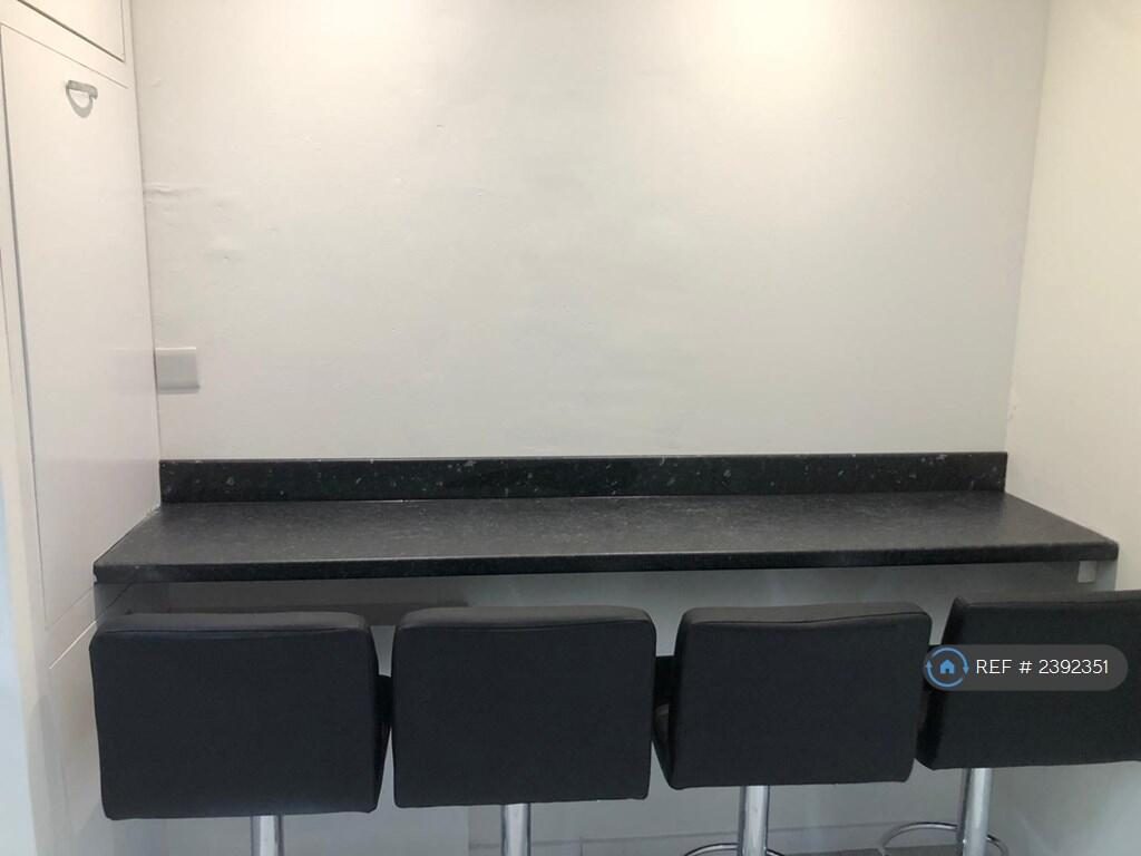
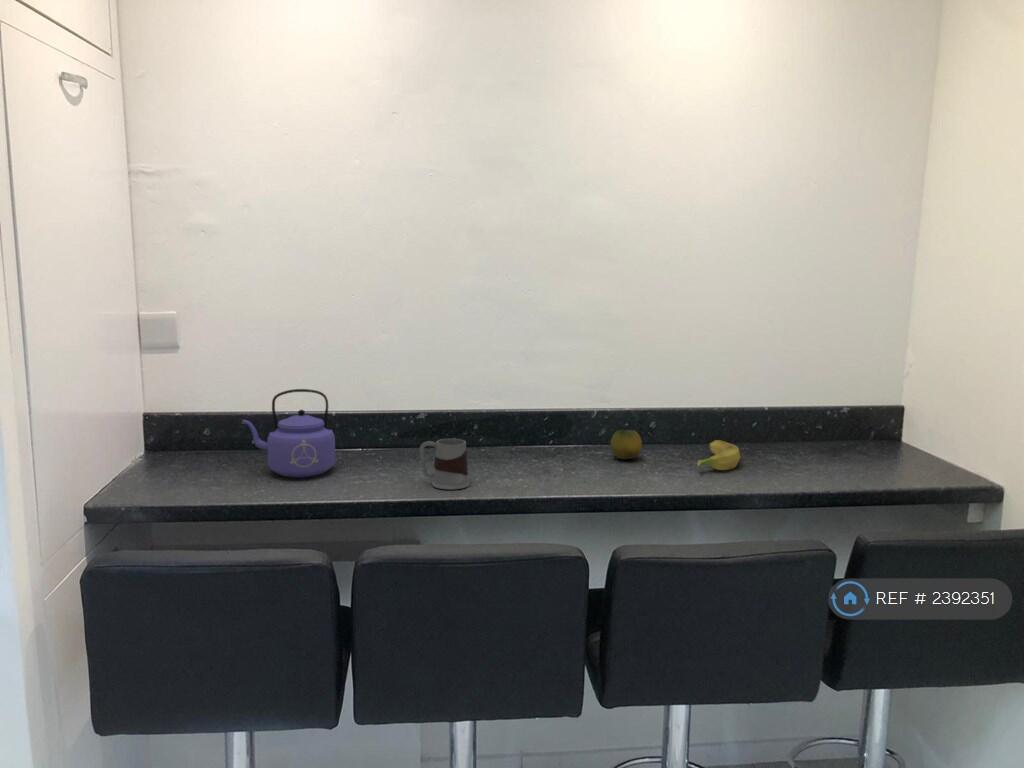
+ mug (444, 462)
+ kettle (289, 430)
+ fruit (626, 444)
+ banana (714, 455)
